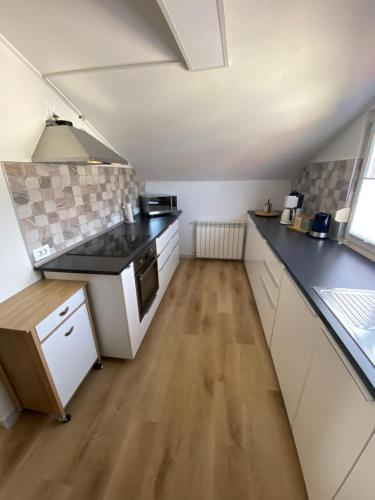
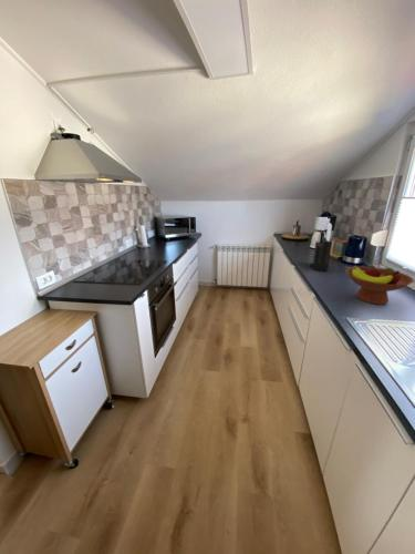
+ knife block (321, 246)
+ fruit bowl (375, 281)
